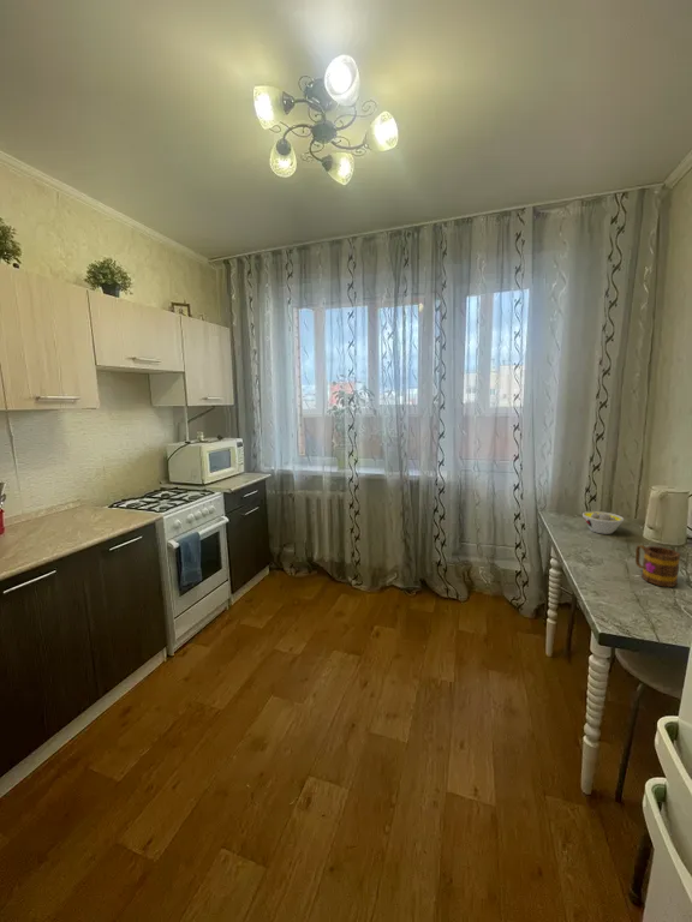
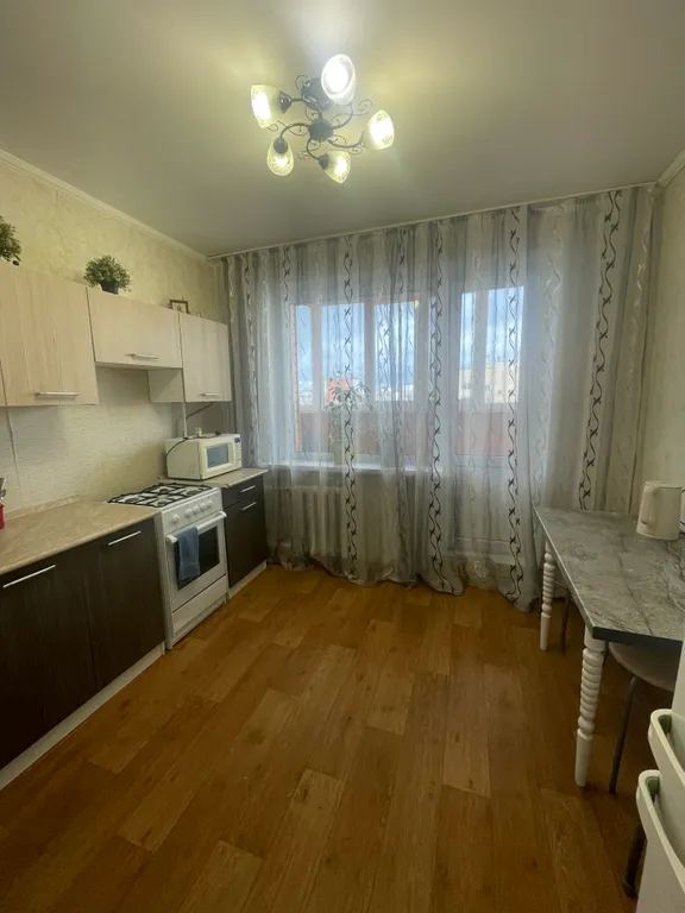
- bowl (602, 521)
- mug (654, 563)
